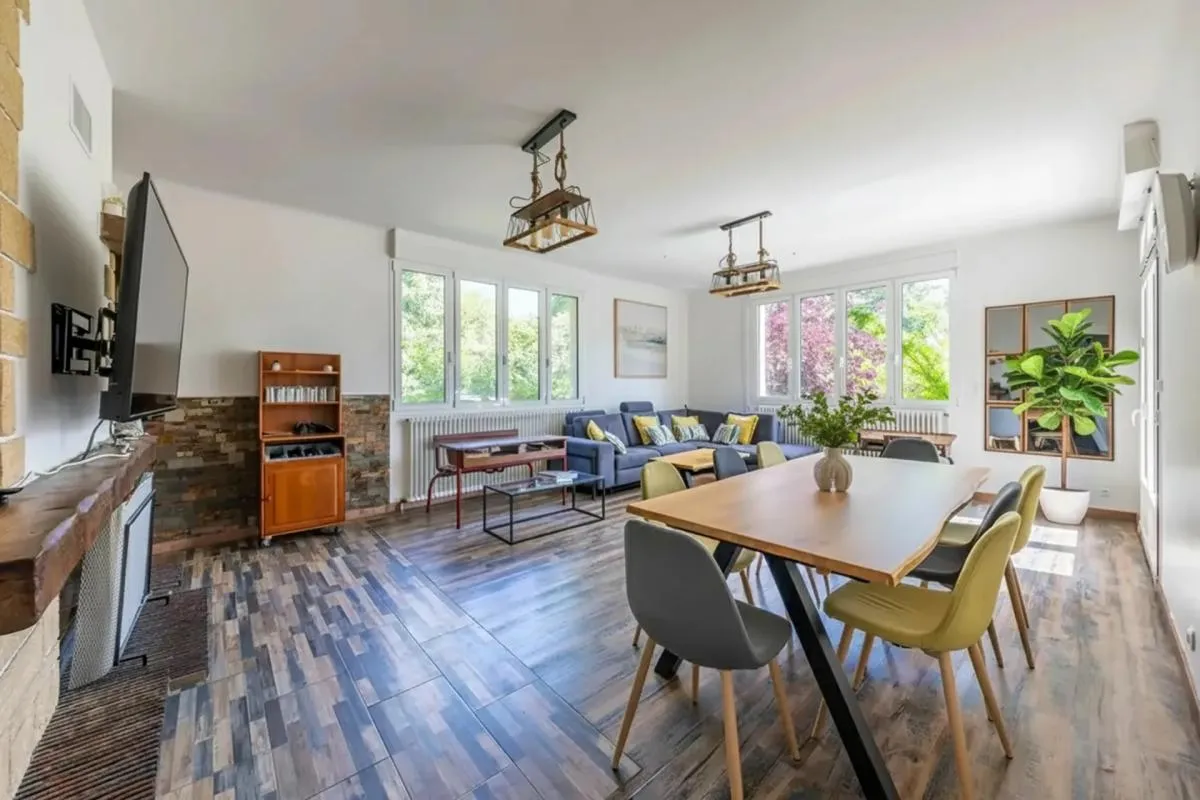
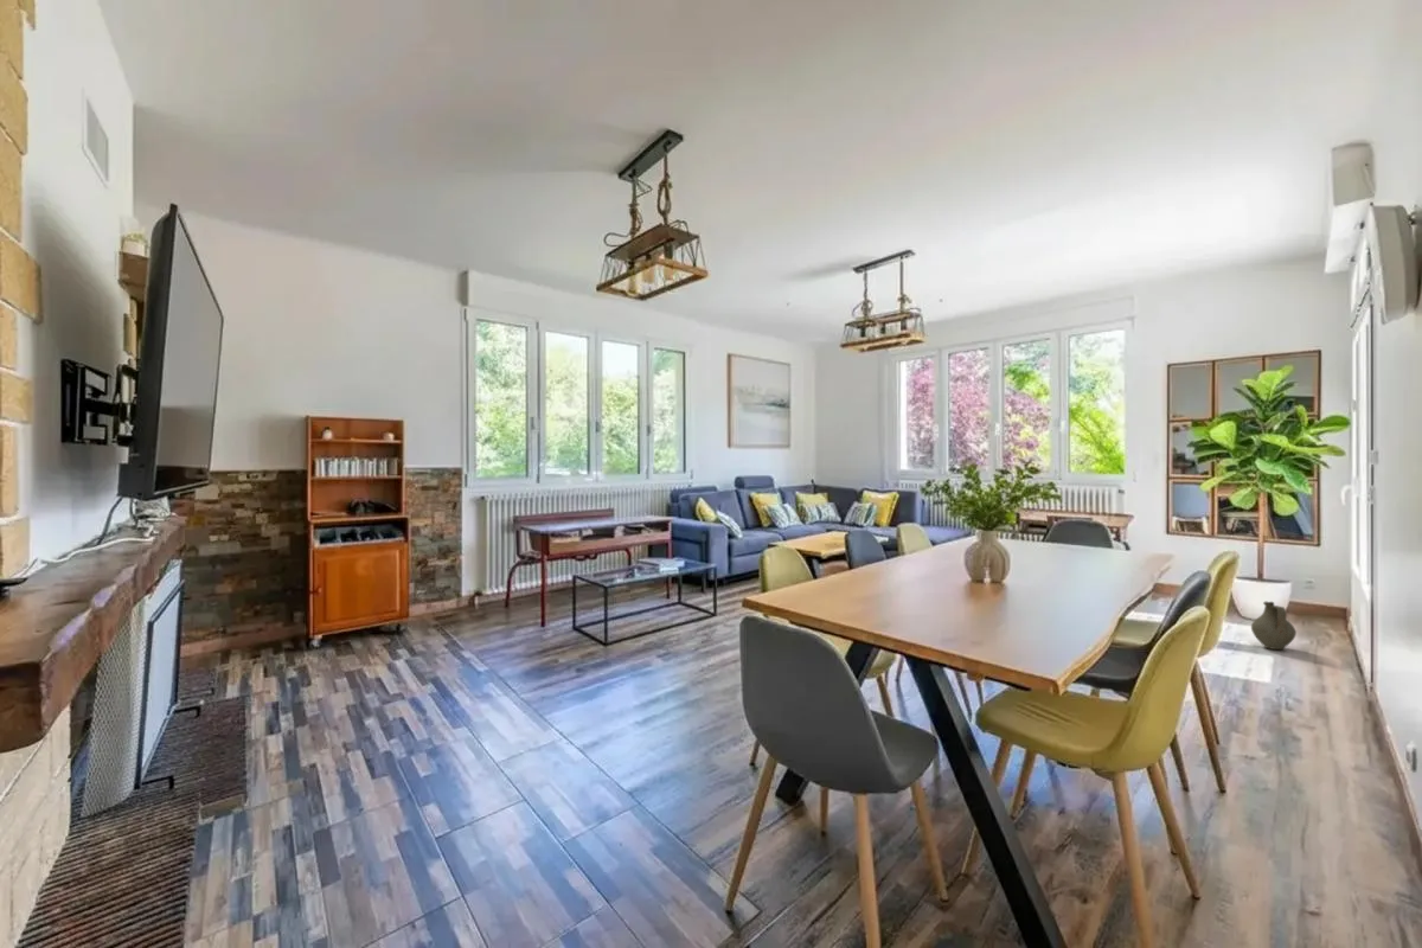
+ ceramic jug (1273, 624)
